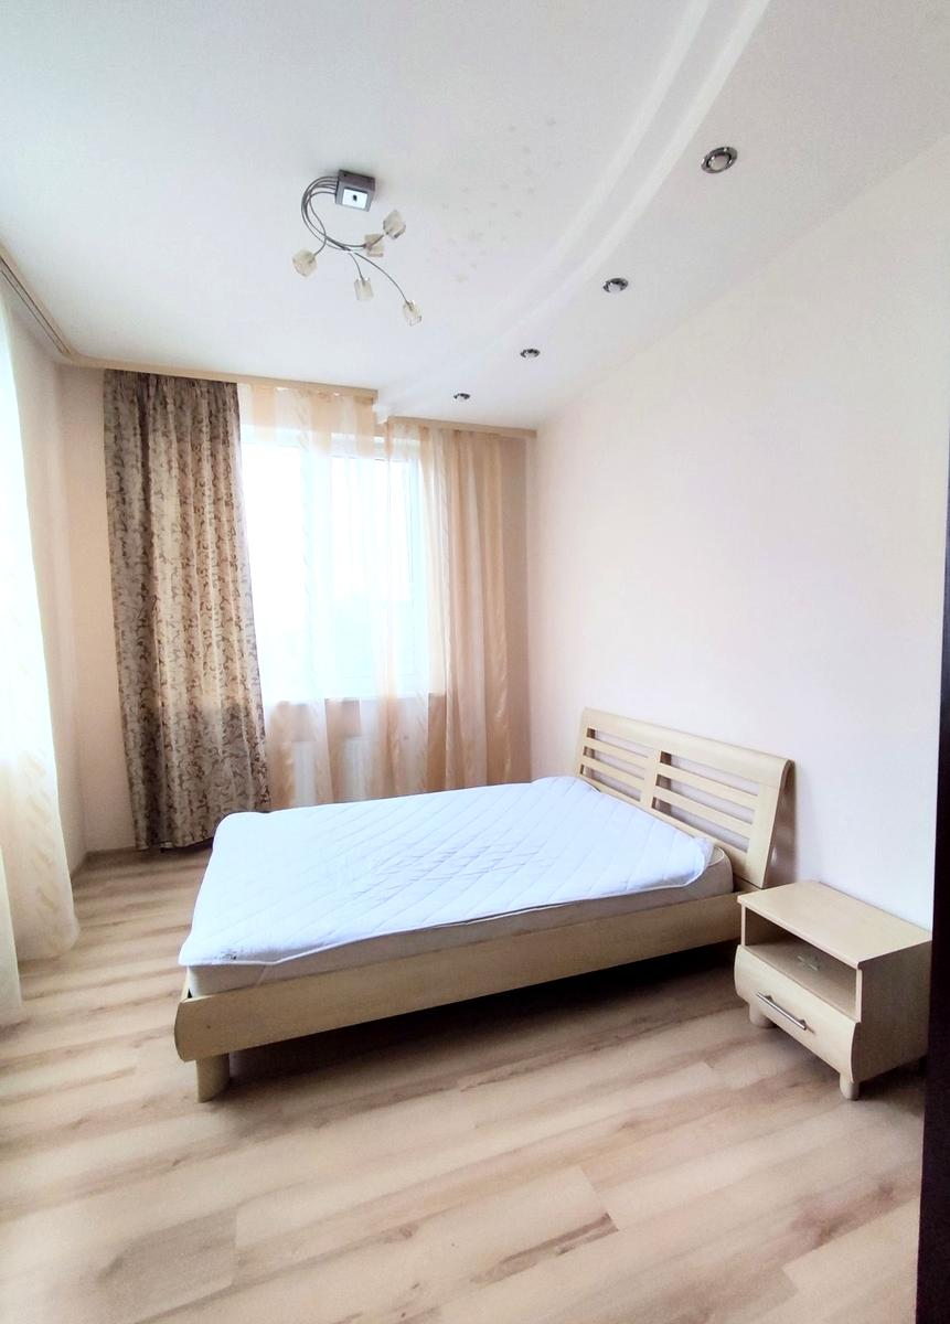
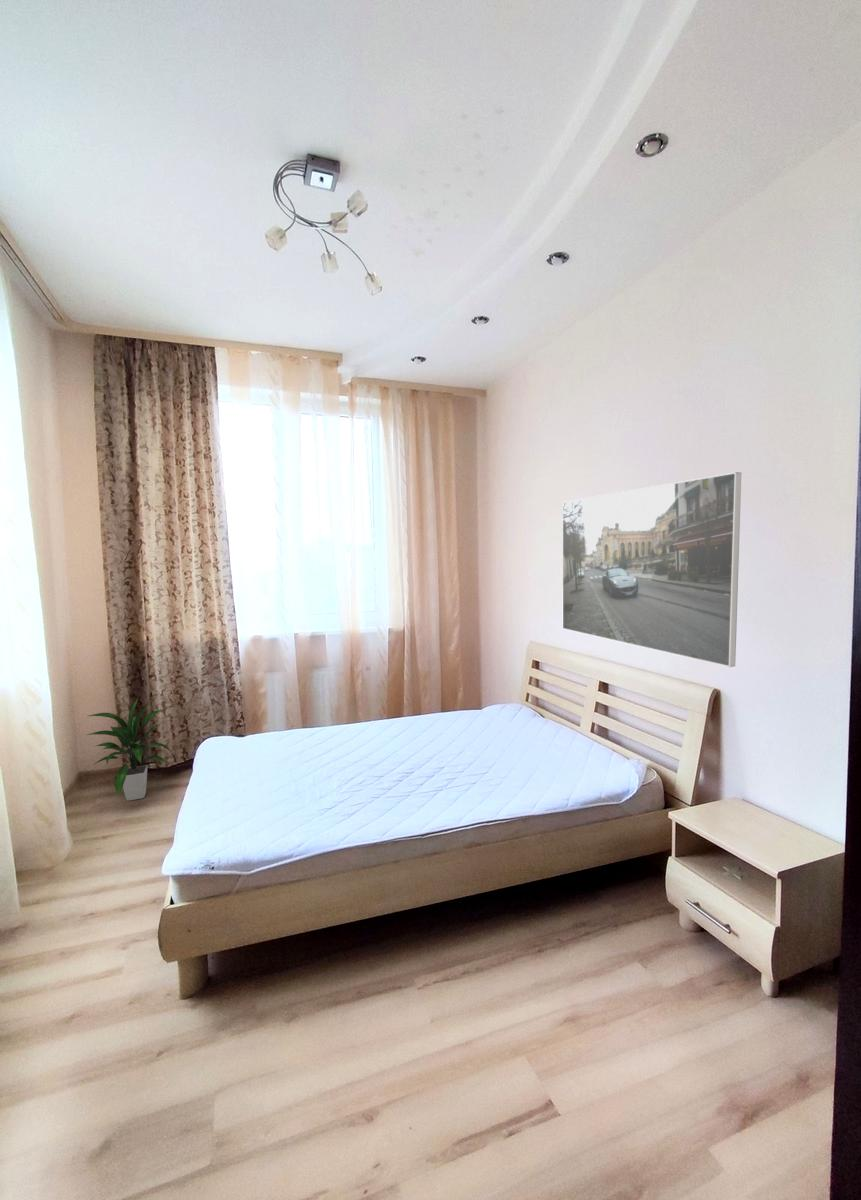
+ indoor plant (129, 749)
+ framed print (631, 568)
